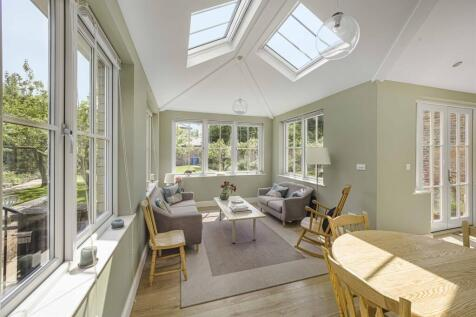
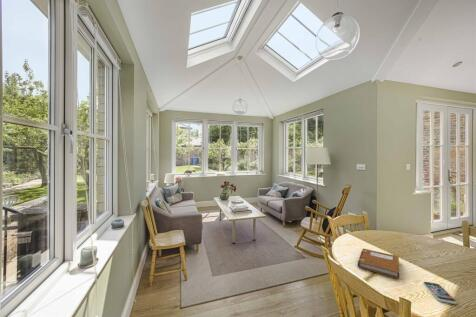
+ notebook (378, 261)
+ smartphone (438, 291)
